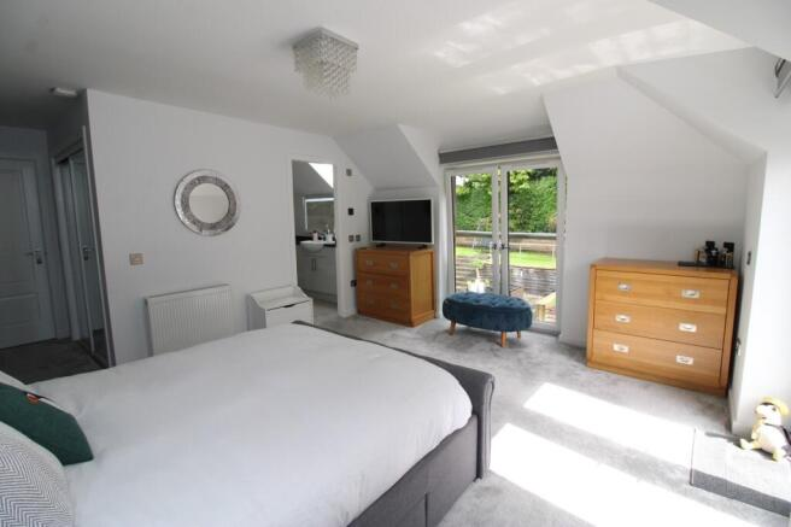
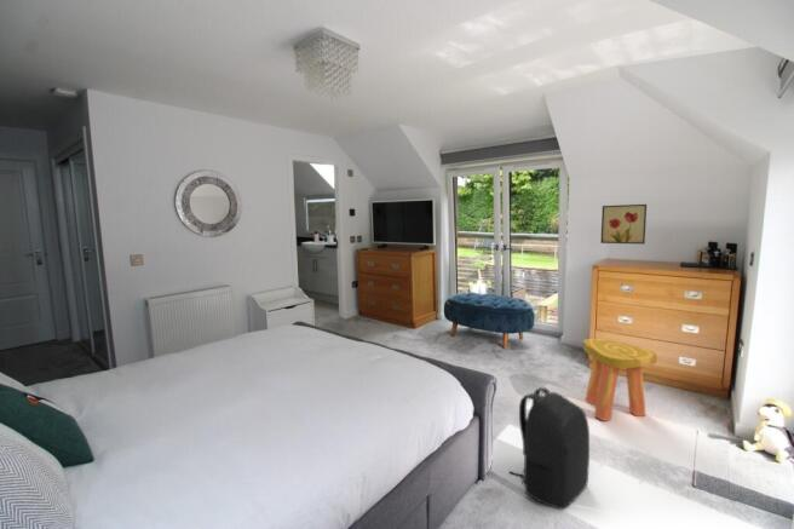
+ wall art (622, 224)
+ stool (616, 380)
+ backpack (547, 436)
